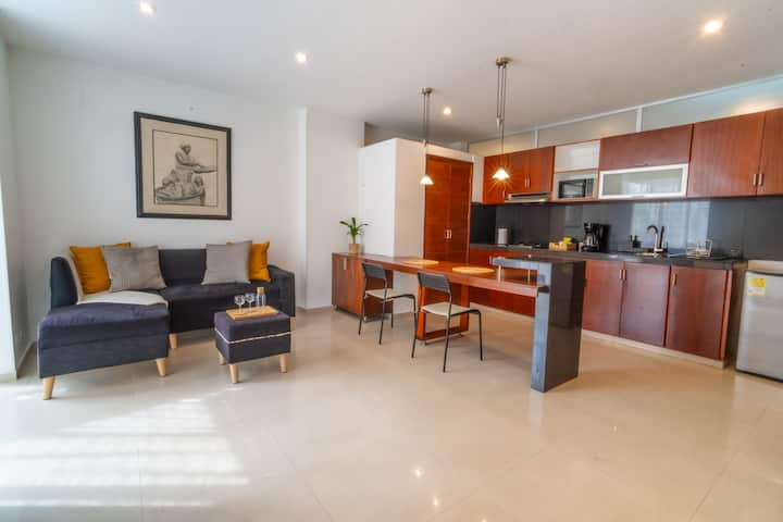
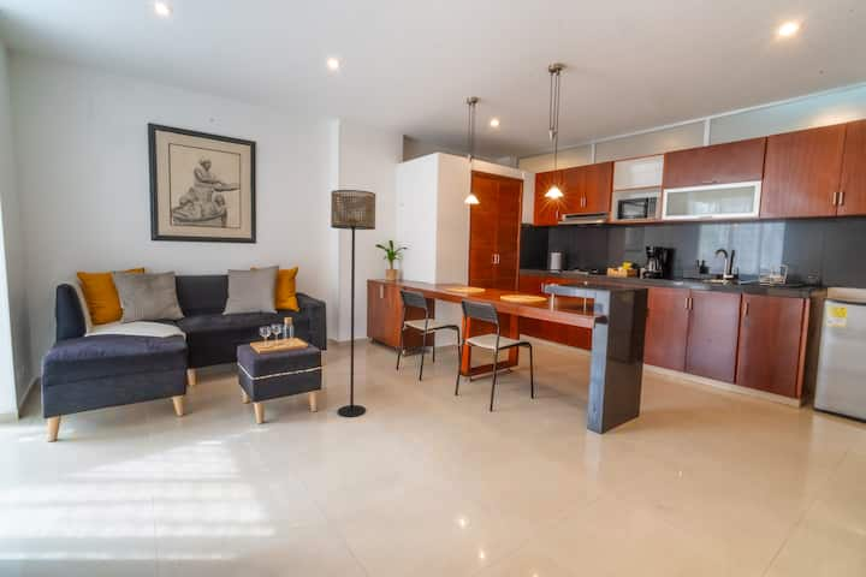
+ floor lamp (352, 304)
